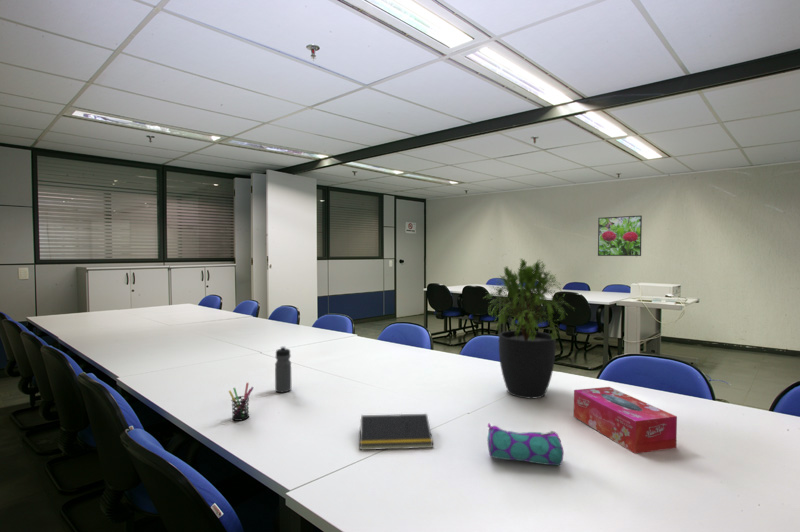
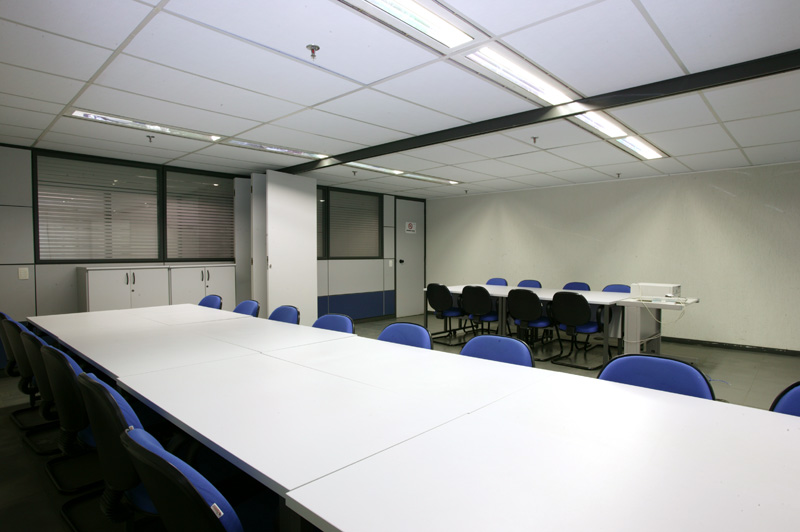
- water bottle (283, 368)
- potted plant (522, 324)
- tissue box (620, 416)
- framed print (619, 236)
- pencil case (523, 444)
- pen holder (240, 401)
- notepad (395, 430)
